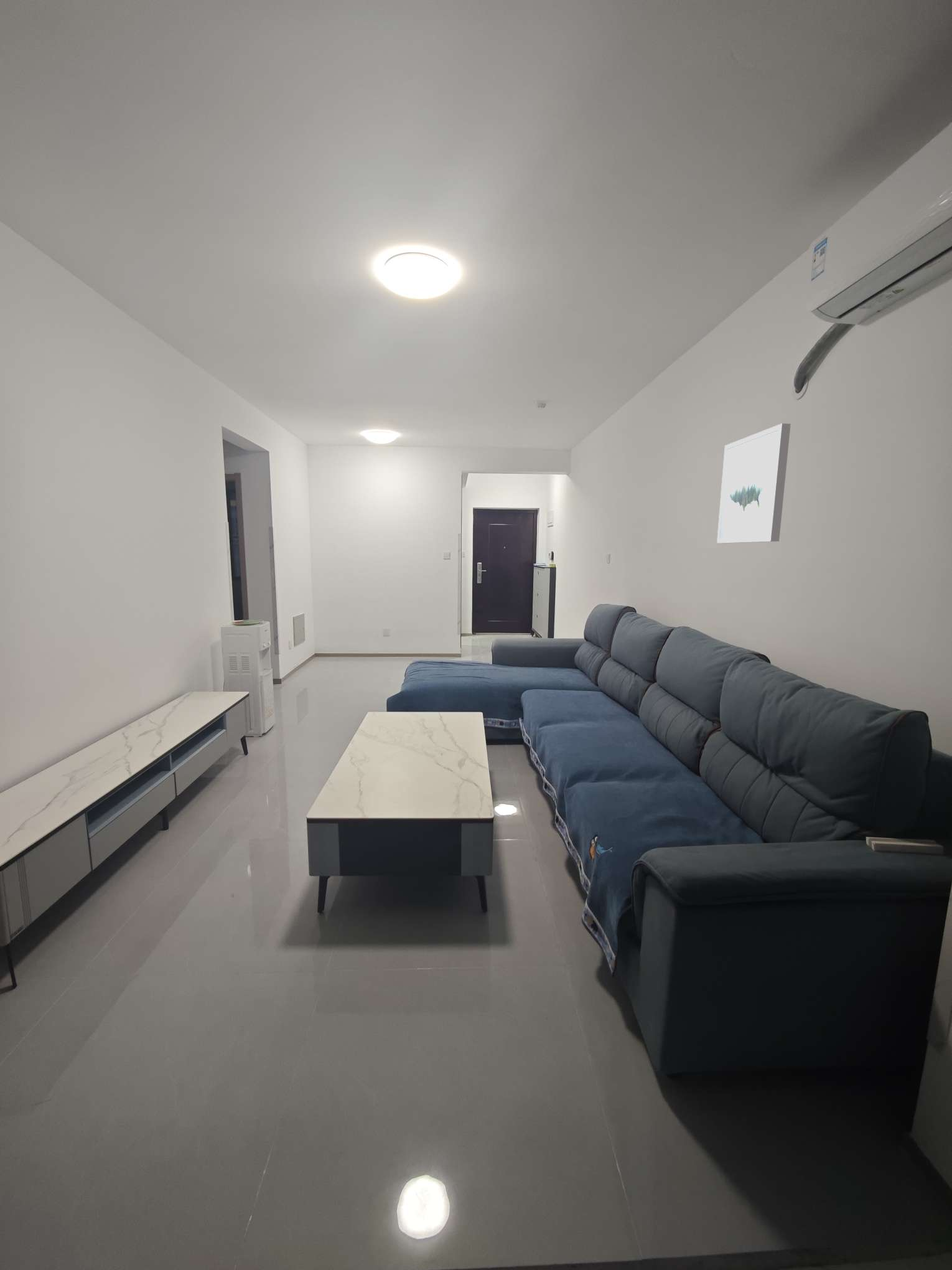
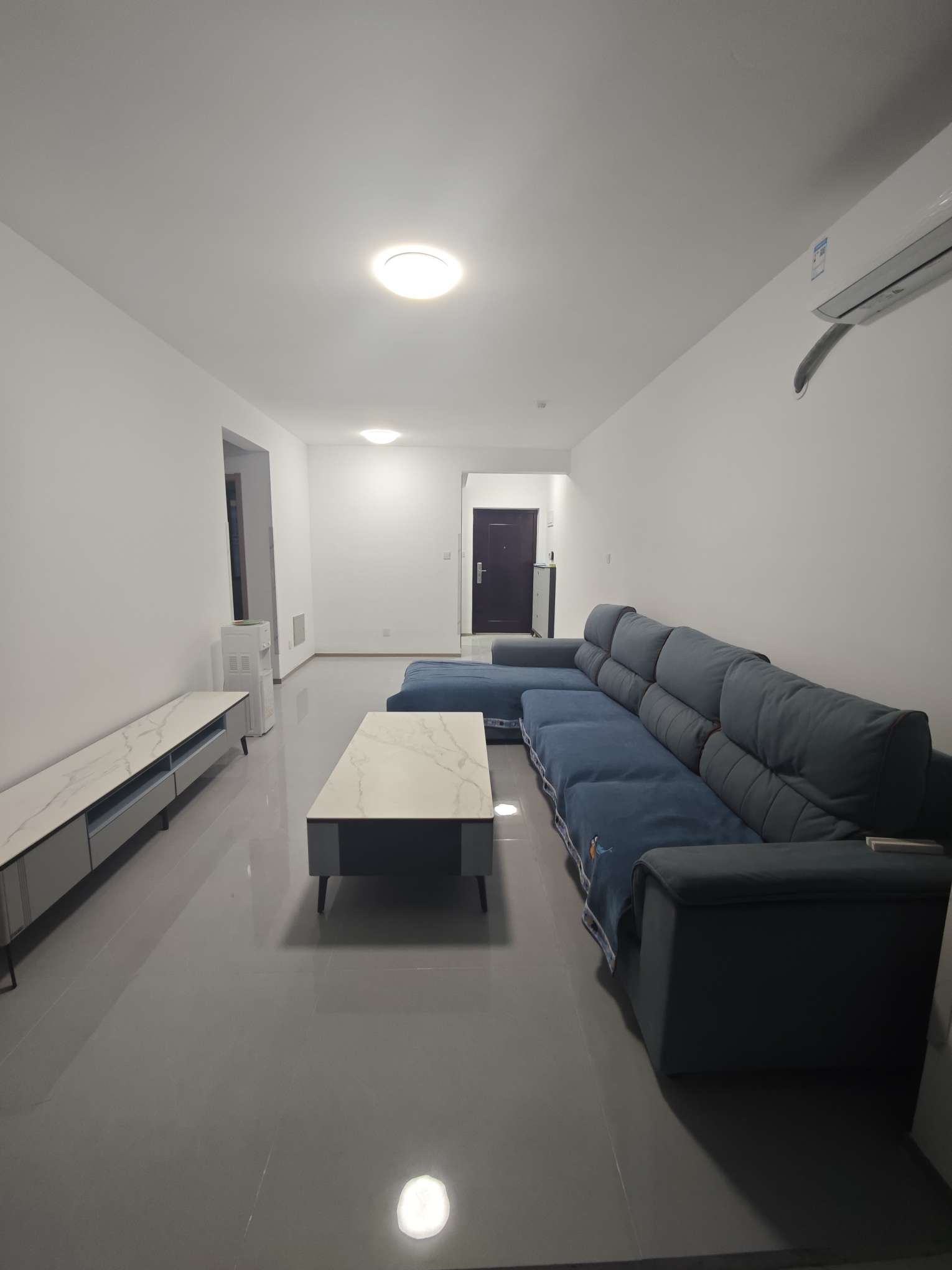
- wall art (750, 489)
